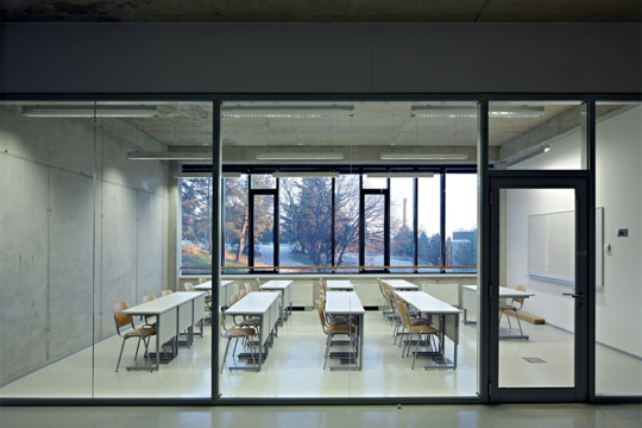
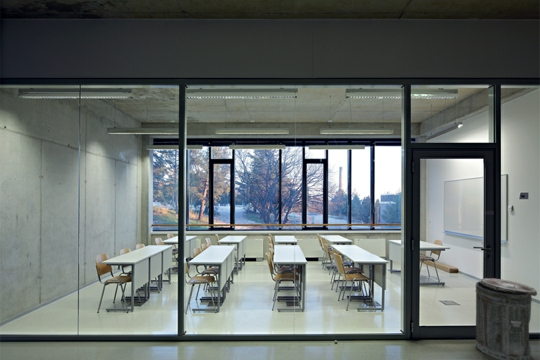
+ trash can lid (504, 317)
